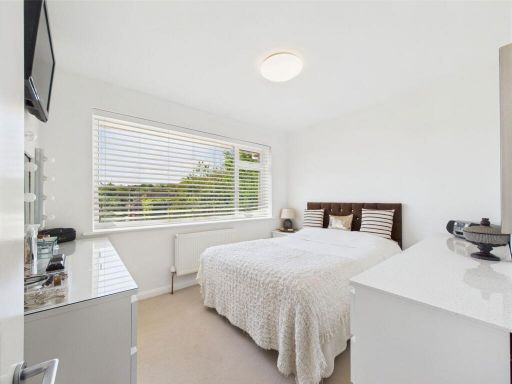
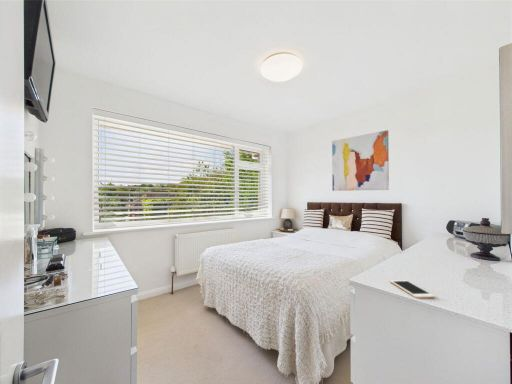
+ cell phone (410, 288)
+ wall art (358, 163)
